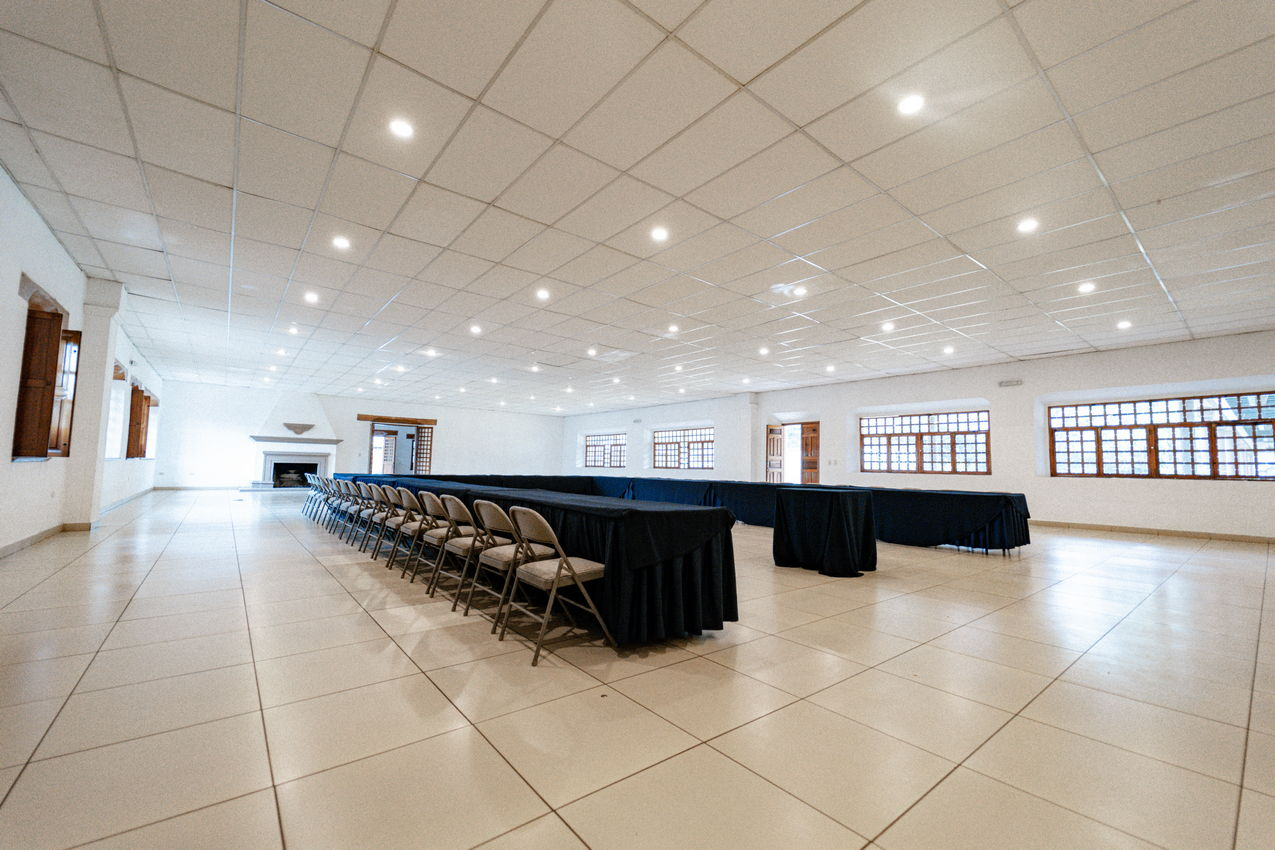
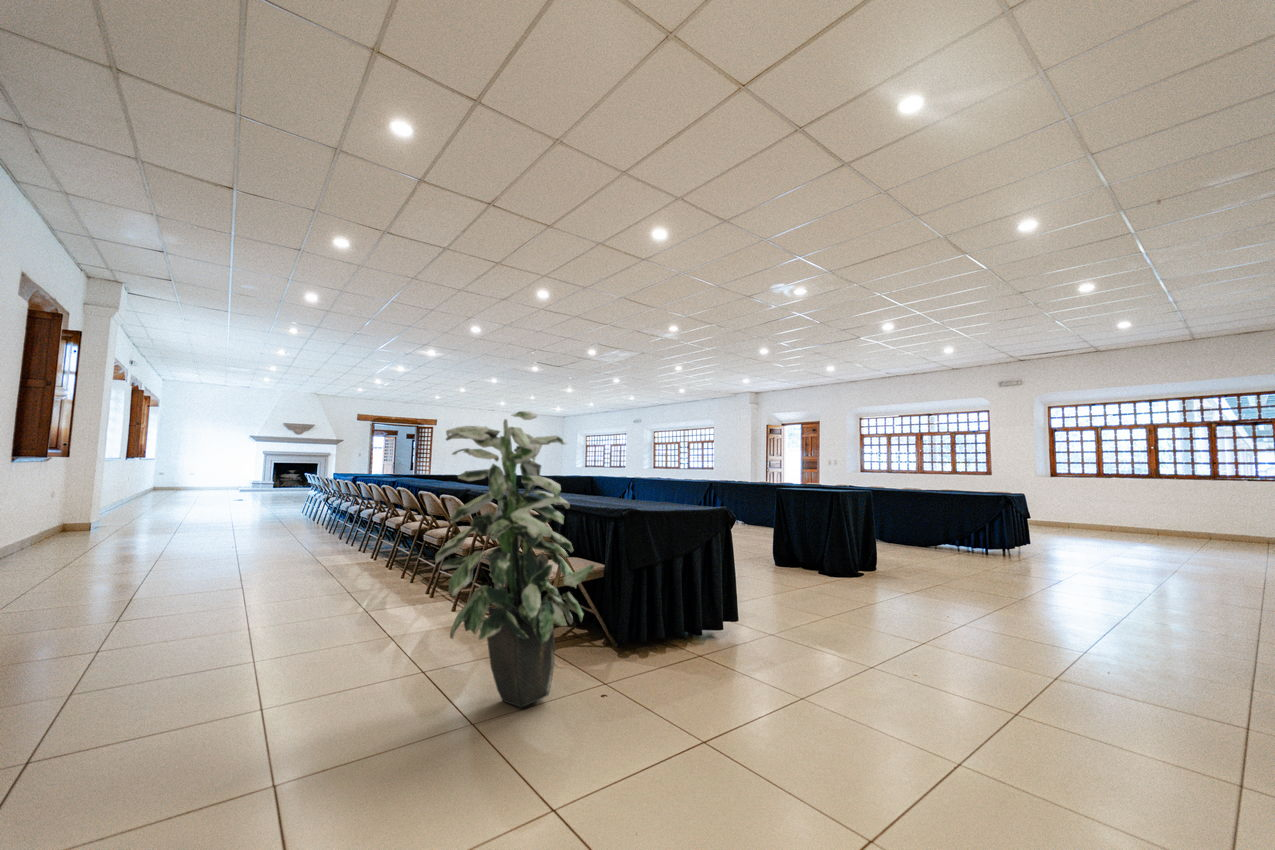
+ indoor plant (513, 553)
